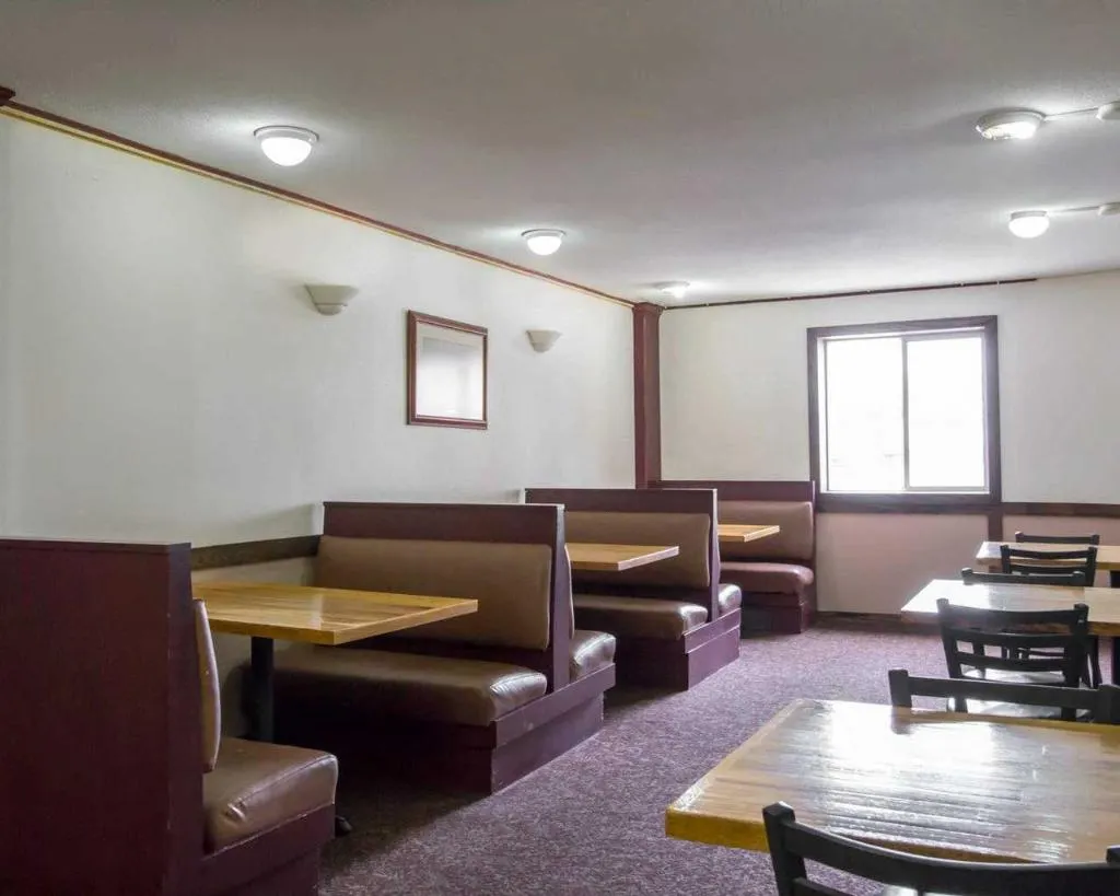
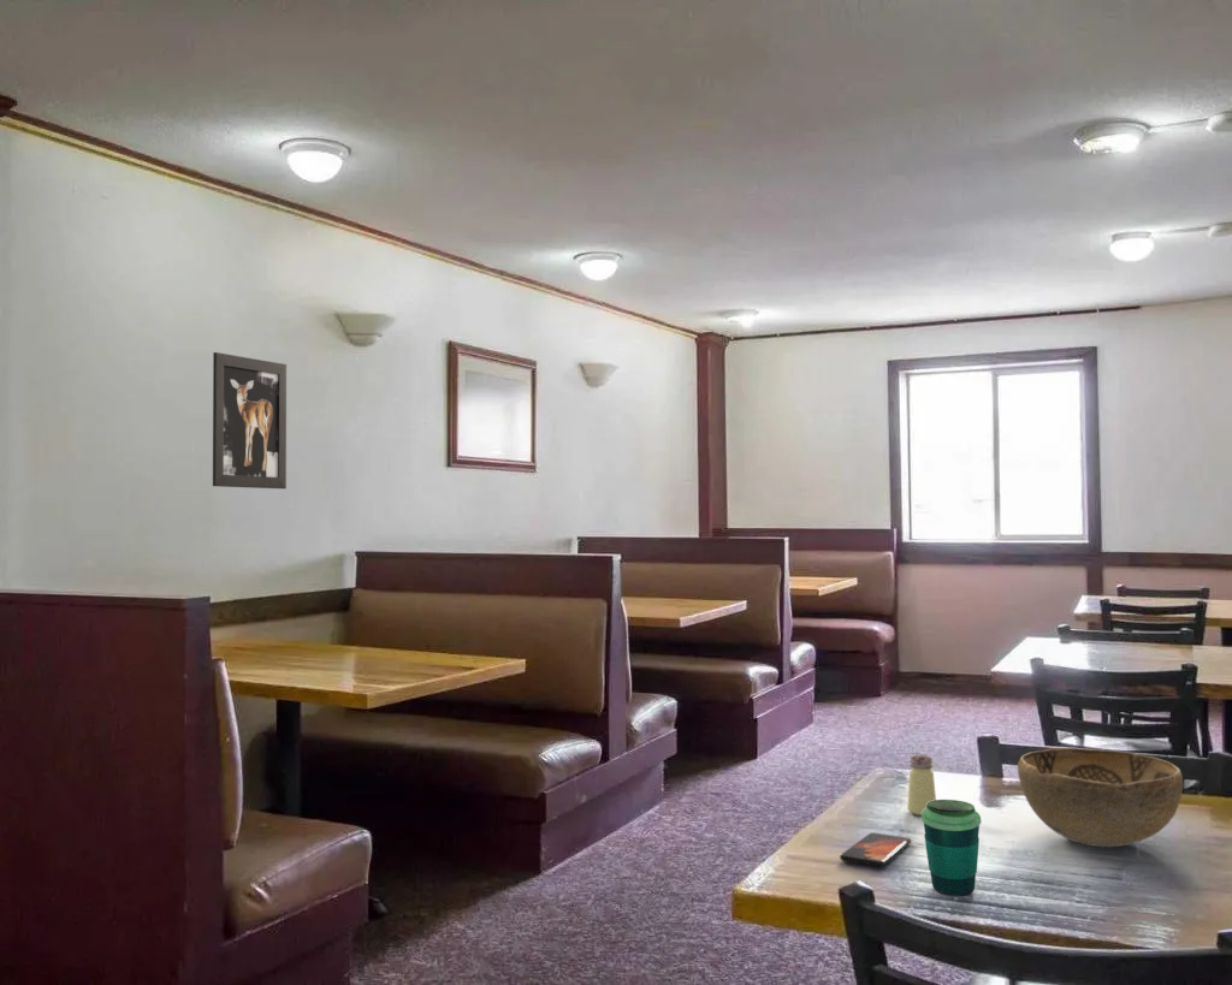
+ wall art (250, 422)
+ decorative bowl (1097, 801)
+ cup (950, 847)
+ smartphone (876, 848)
+ saltshaker (922, 784)
